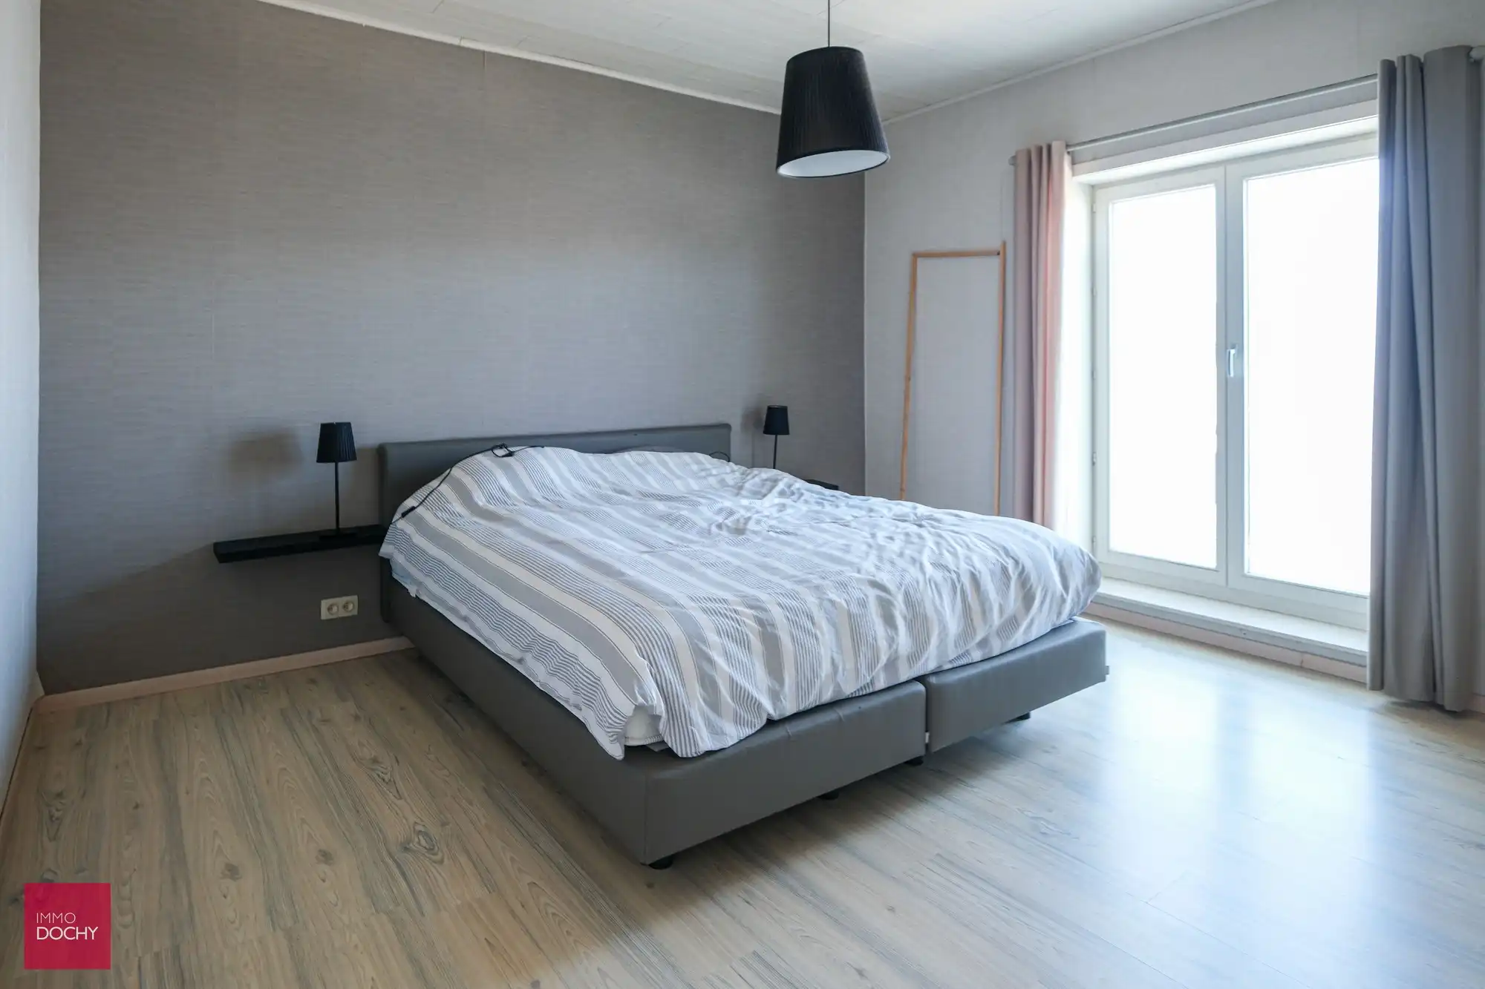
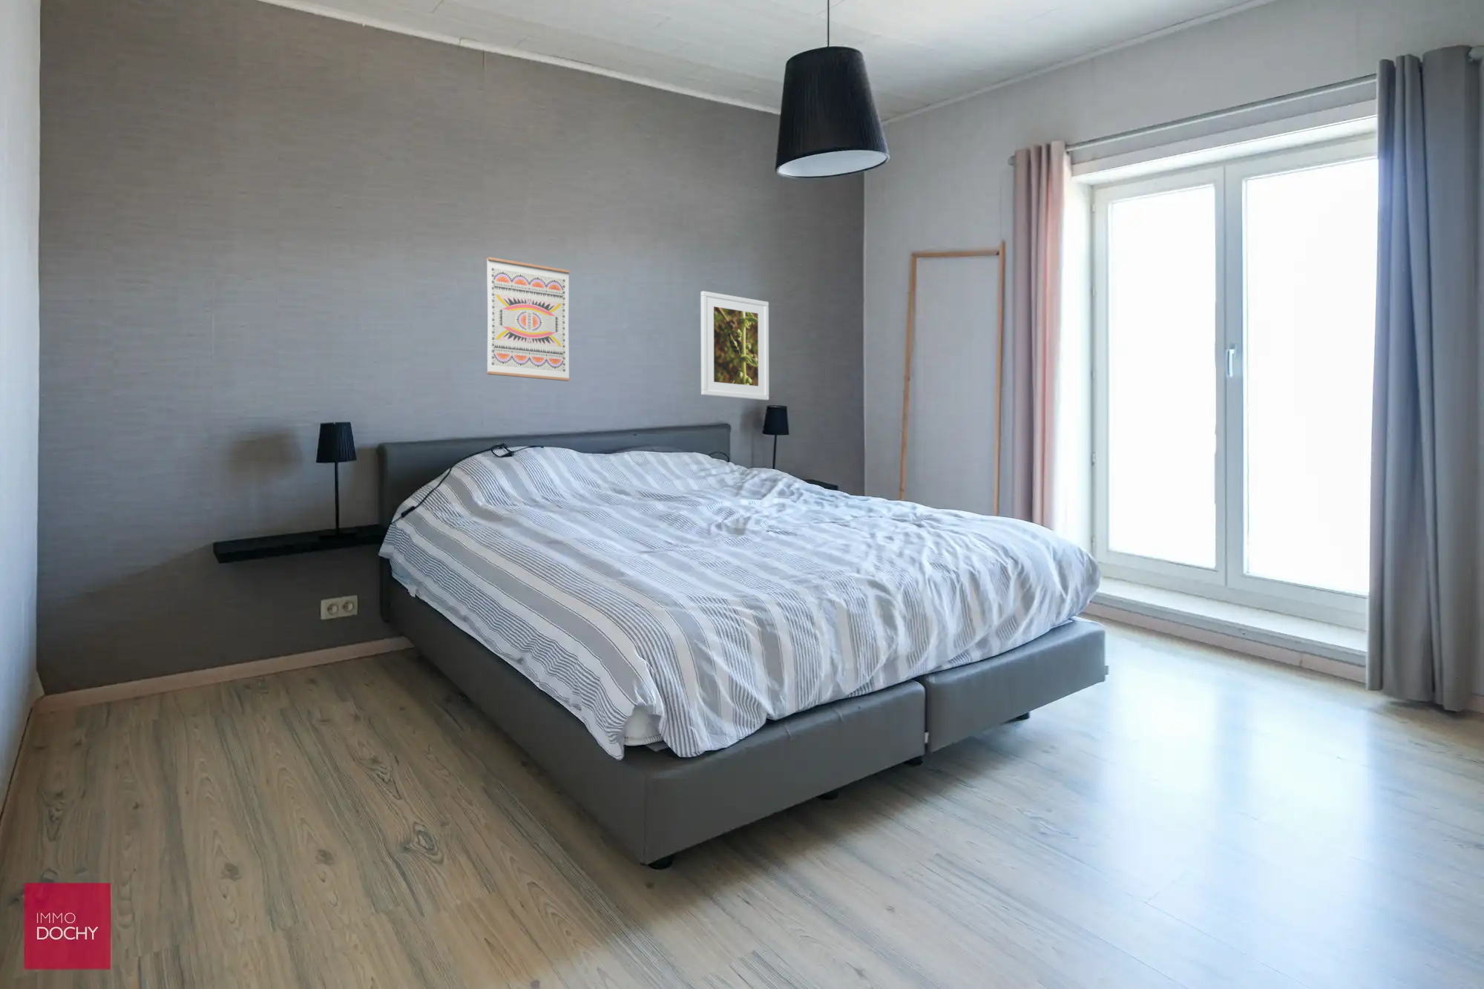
+ wall art (529, 320)
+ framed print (735, 347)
